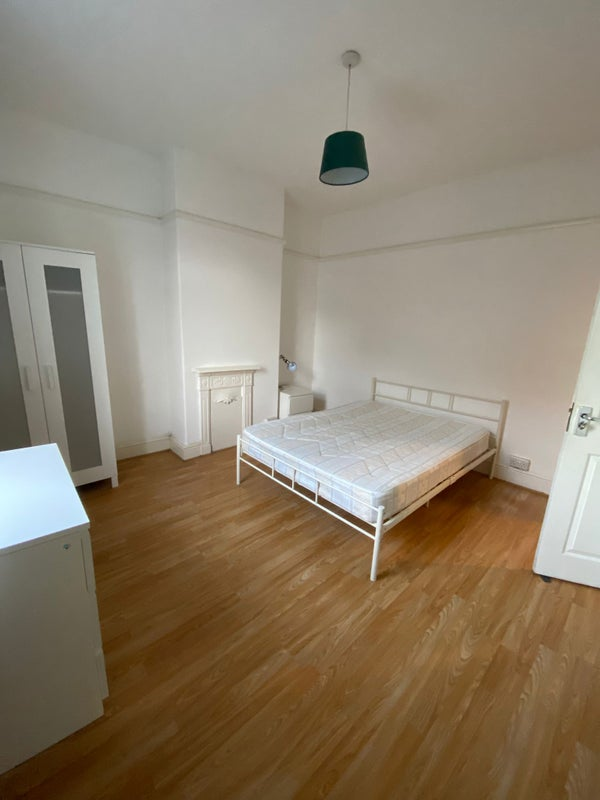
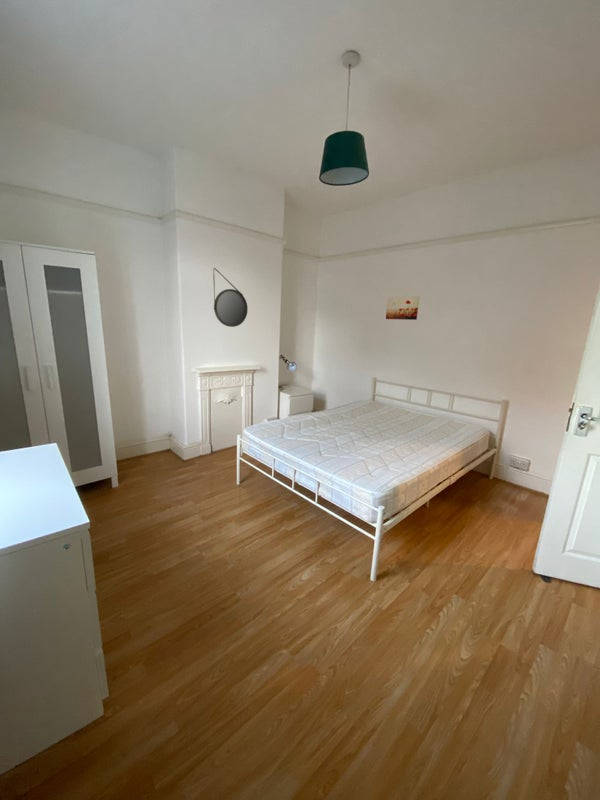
+ home mirror (230, 299)
+ wall art (401, 308)
